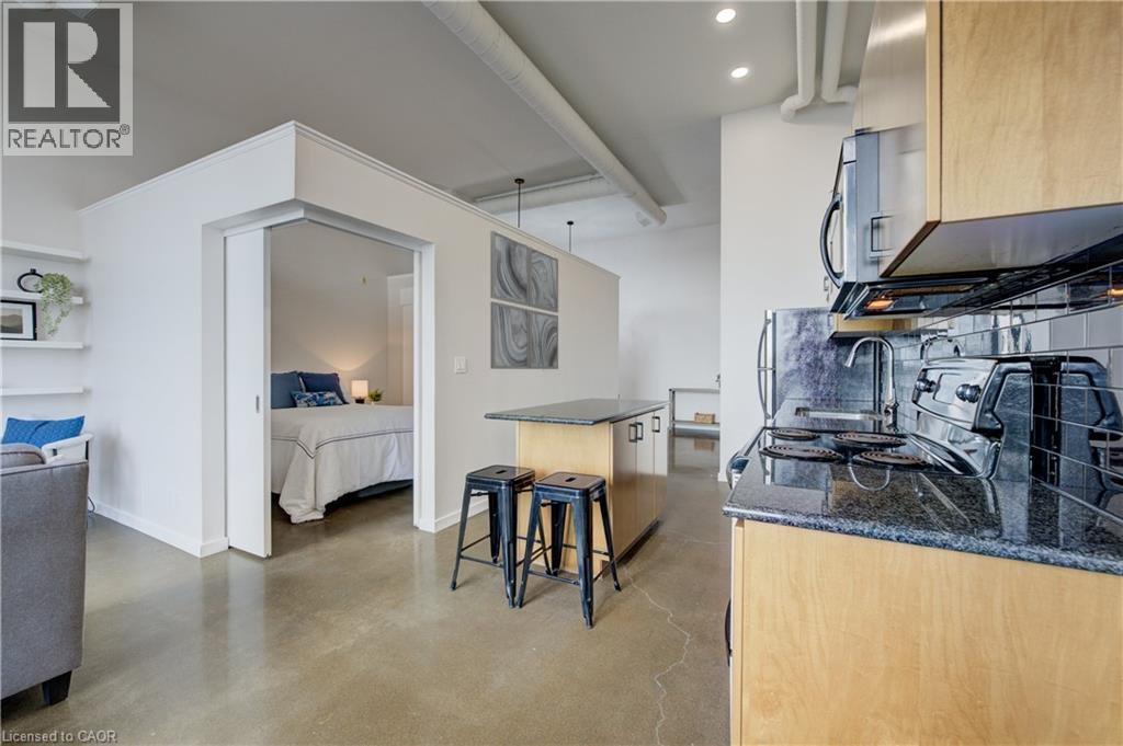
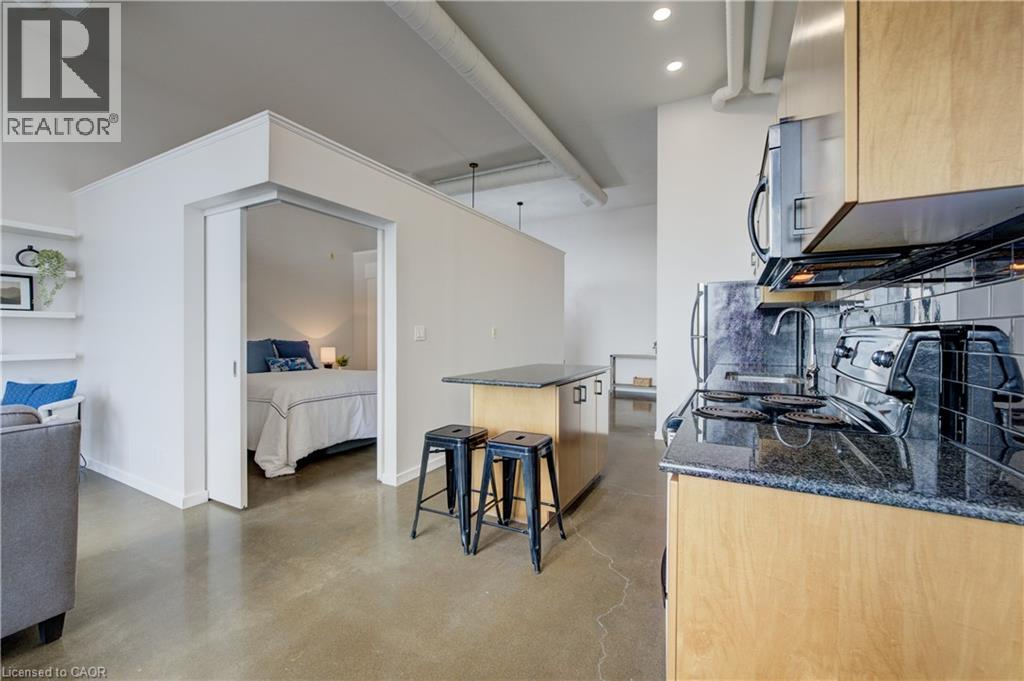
- wall art (528, 309)
